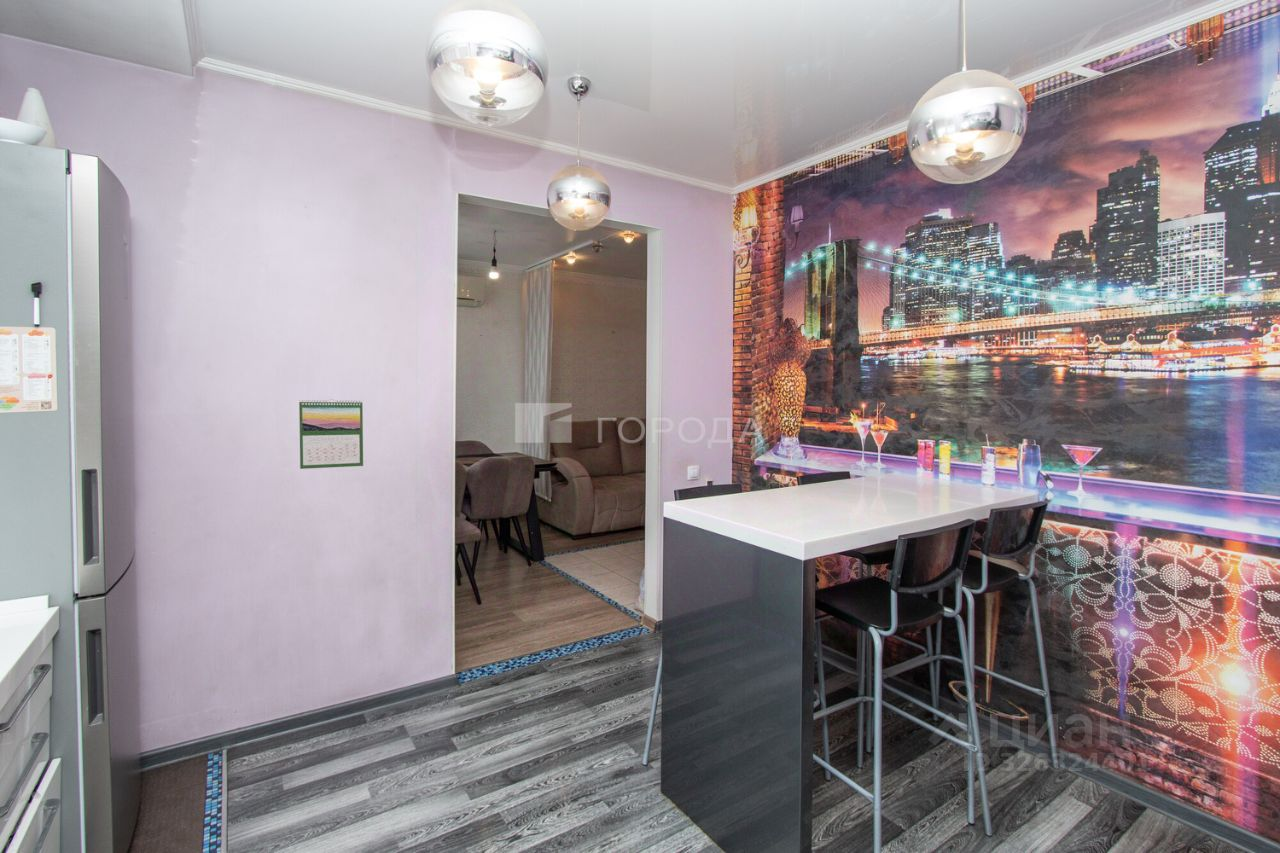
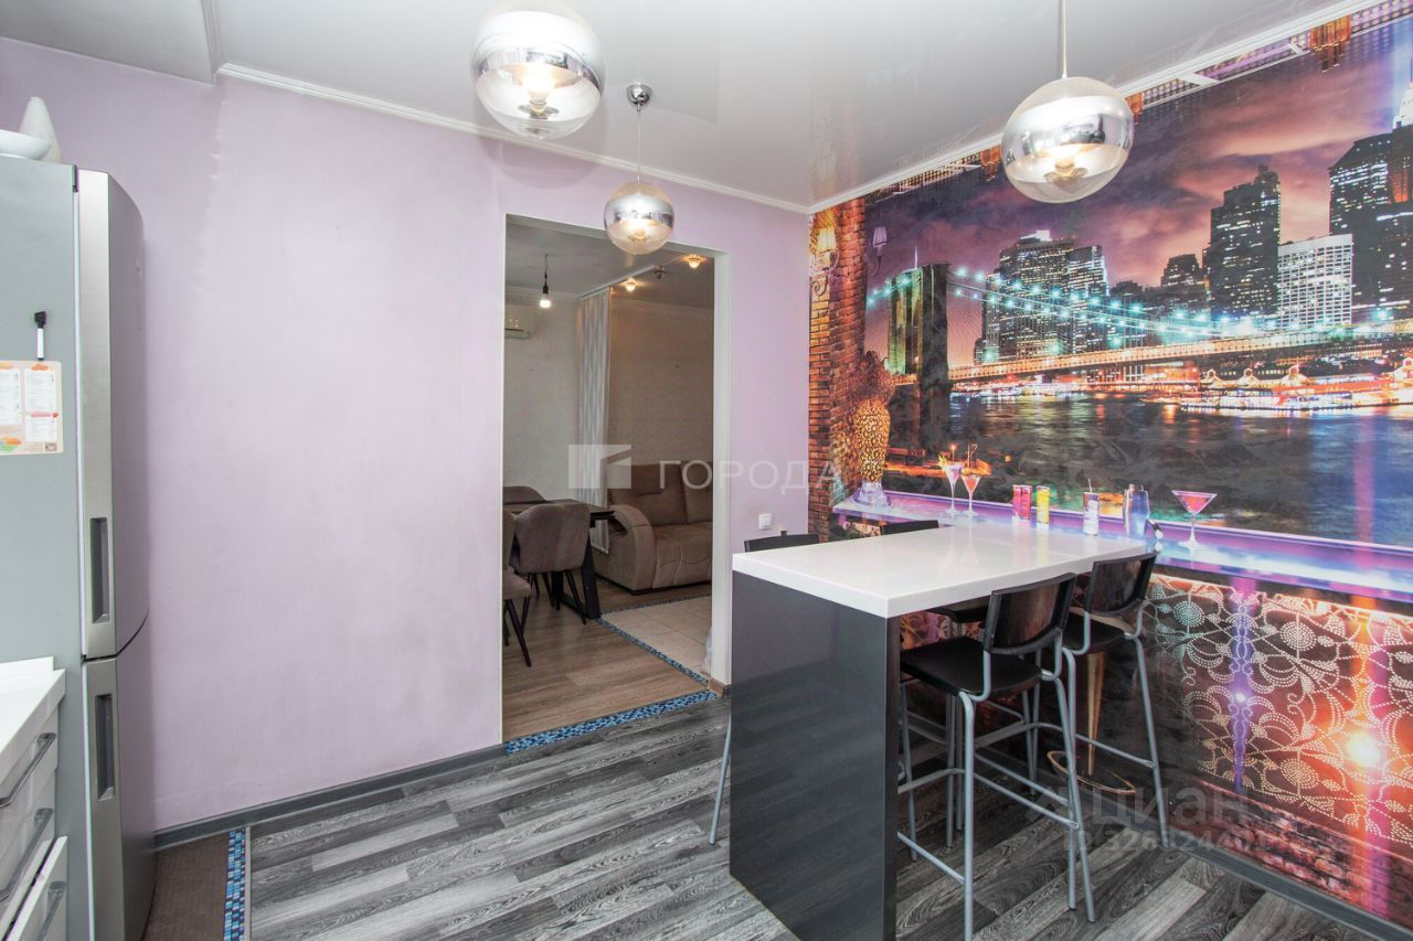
- calendar (332, 433)
